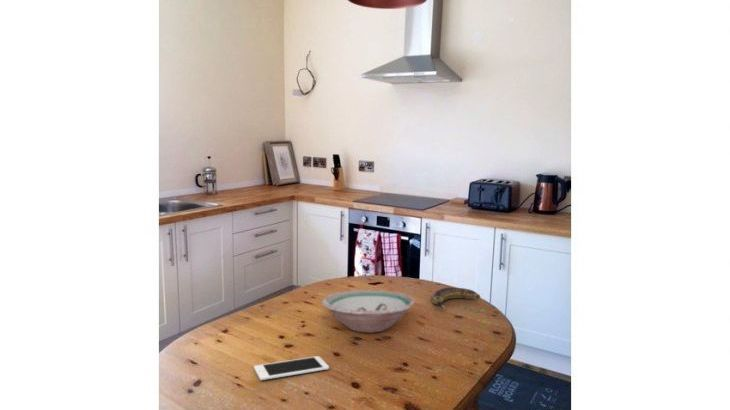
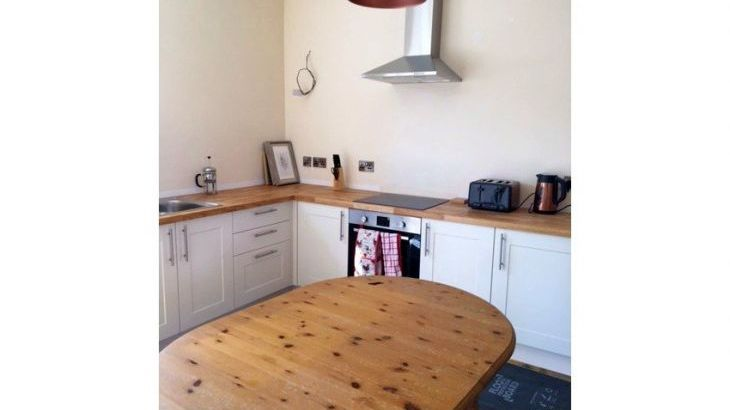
- banana (452, 295)
- bowl (368, 312)
- cell phone (291, 367)
